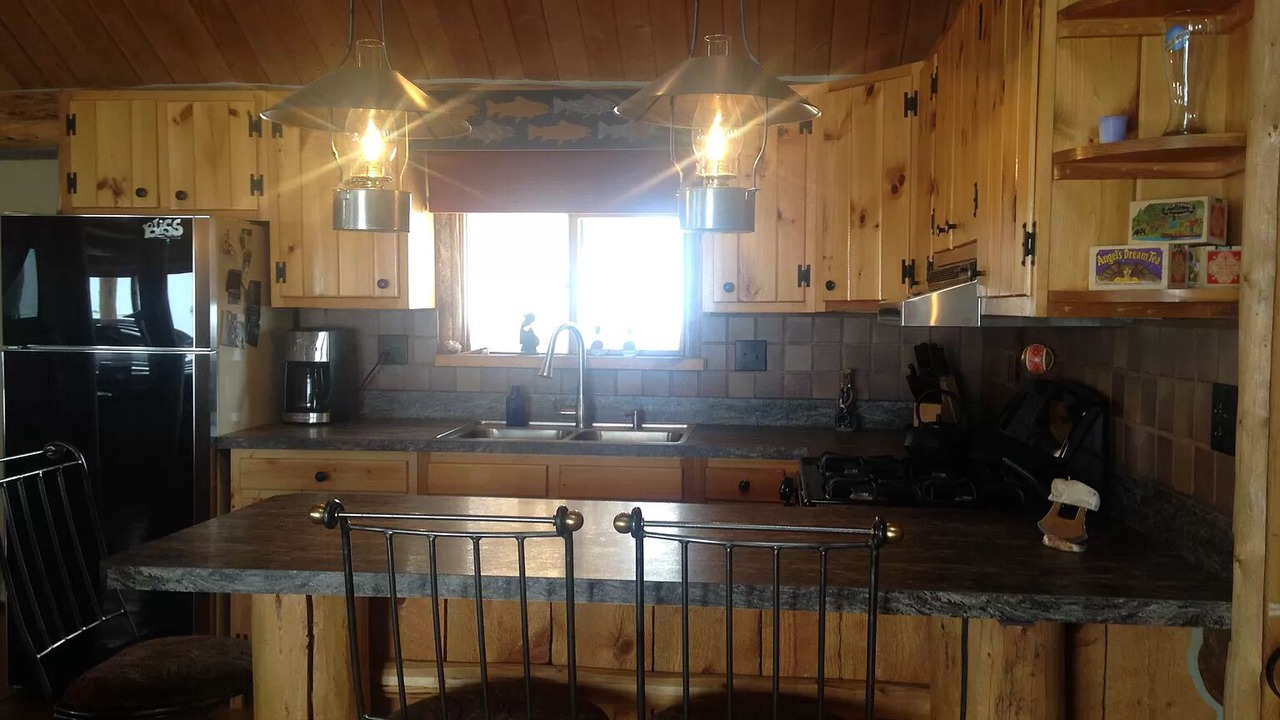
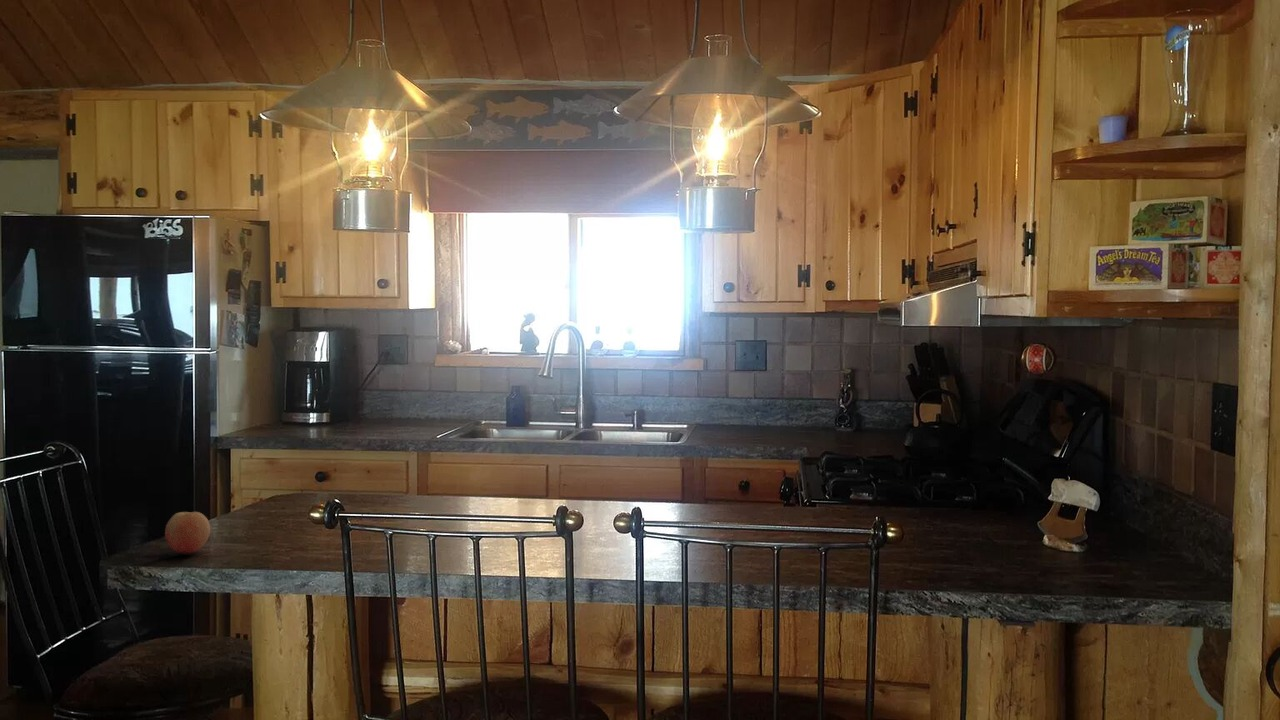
+ fruit (188, 532)
